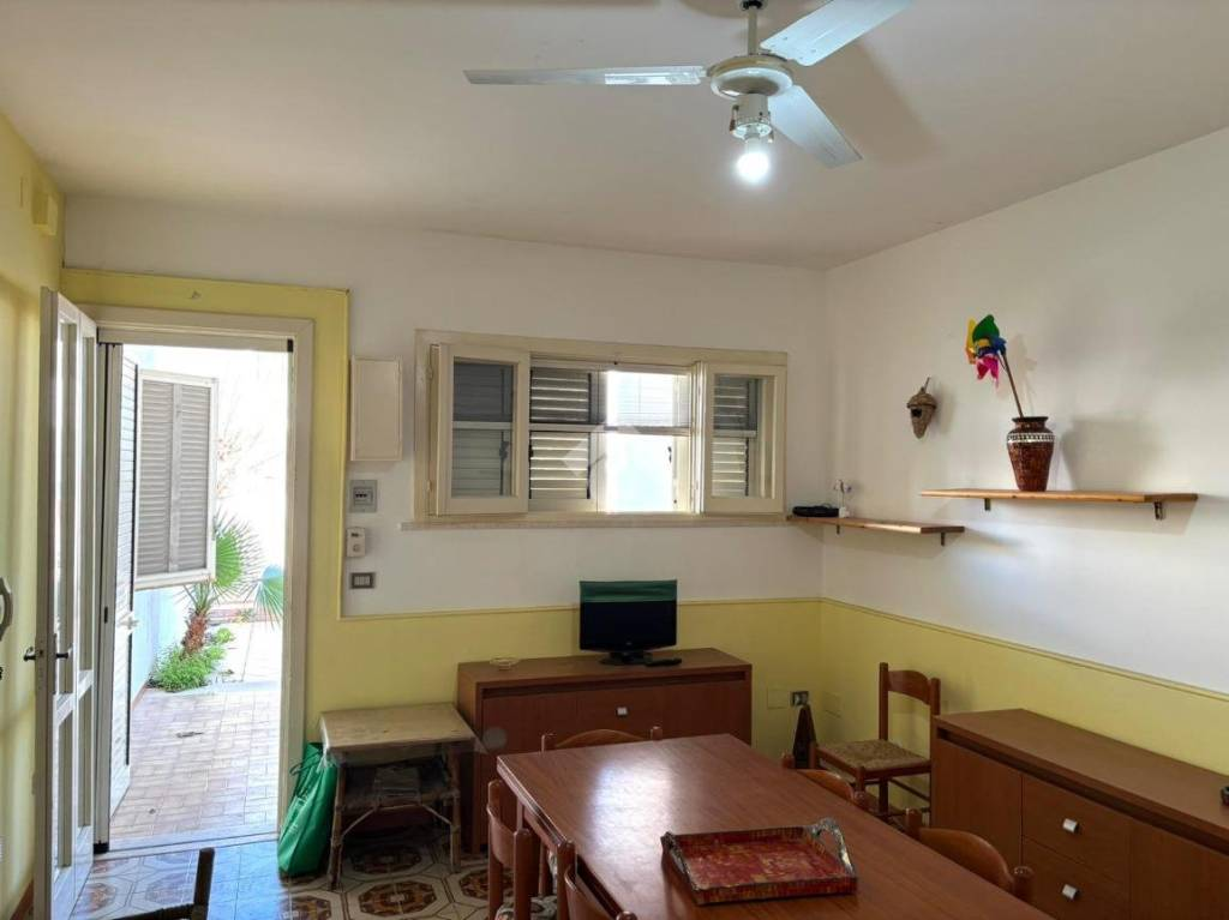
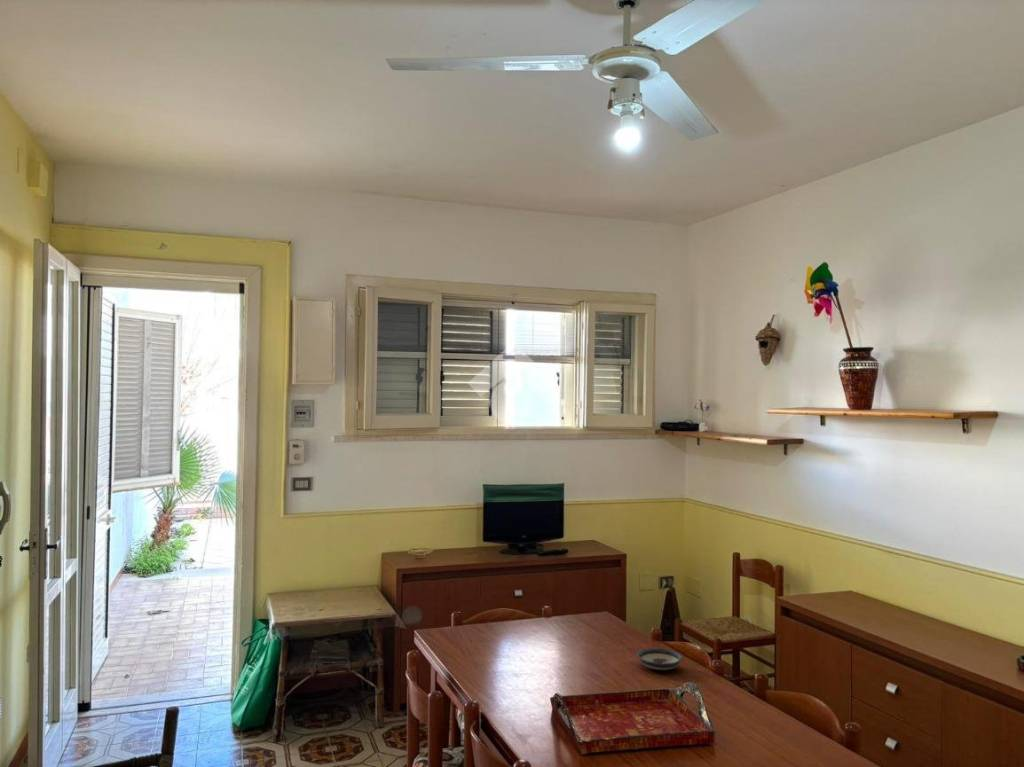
+ saucer (659, 661)
